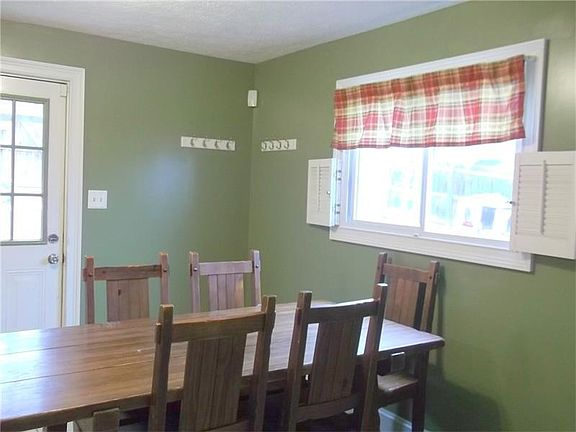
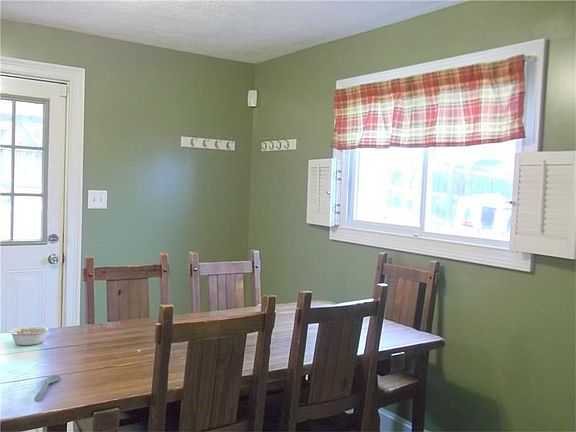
+ spoon (46, 386)
+ legume (30, 334)
